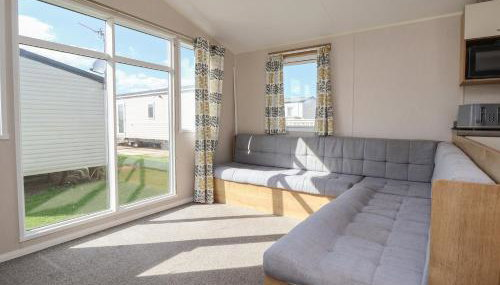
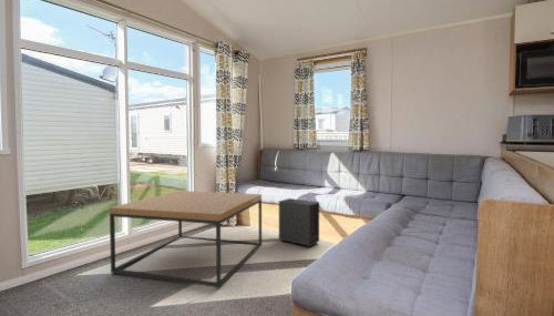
+ speaker (298, 222)
+ coffee table (195, 222)
